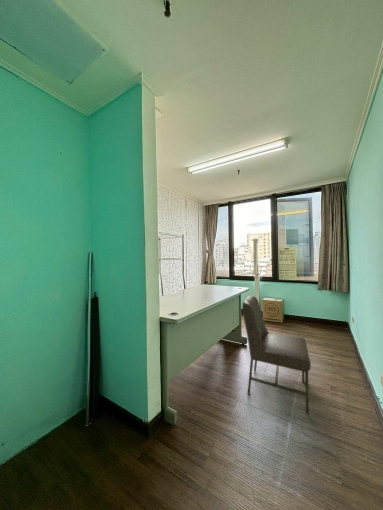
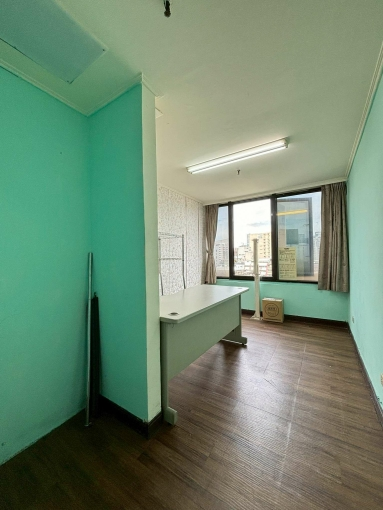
- chair (274, 344)
